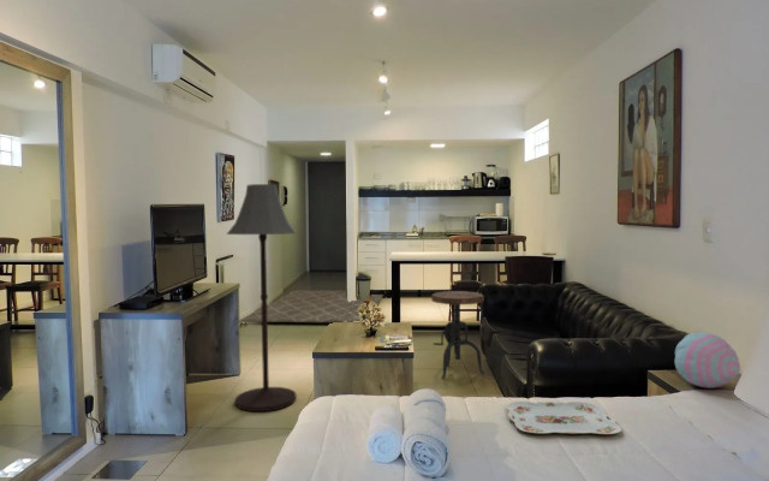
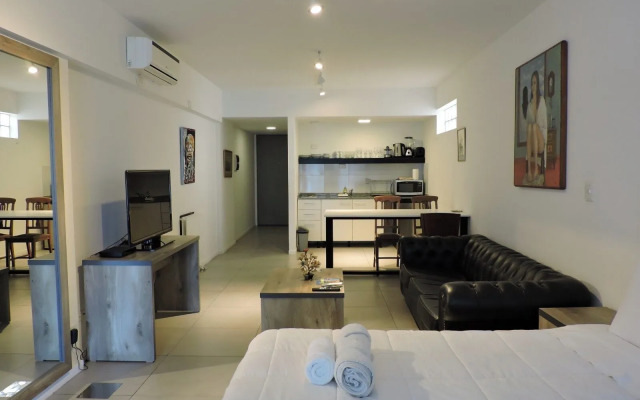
- rug (323, 303)
- cushion (705, 360)
- serving tray (560, 417)
- side table (458, 333)
- floor lamp (263, 293)
